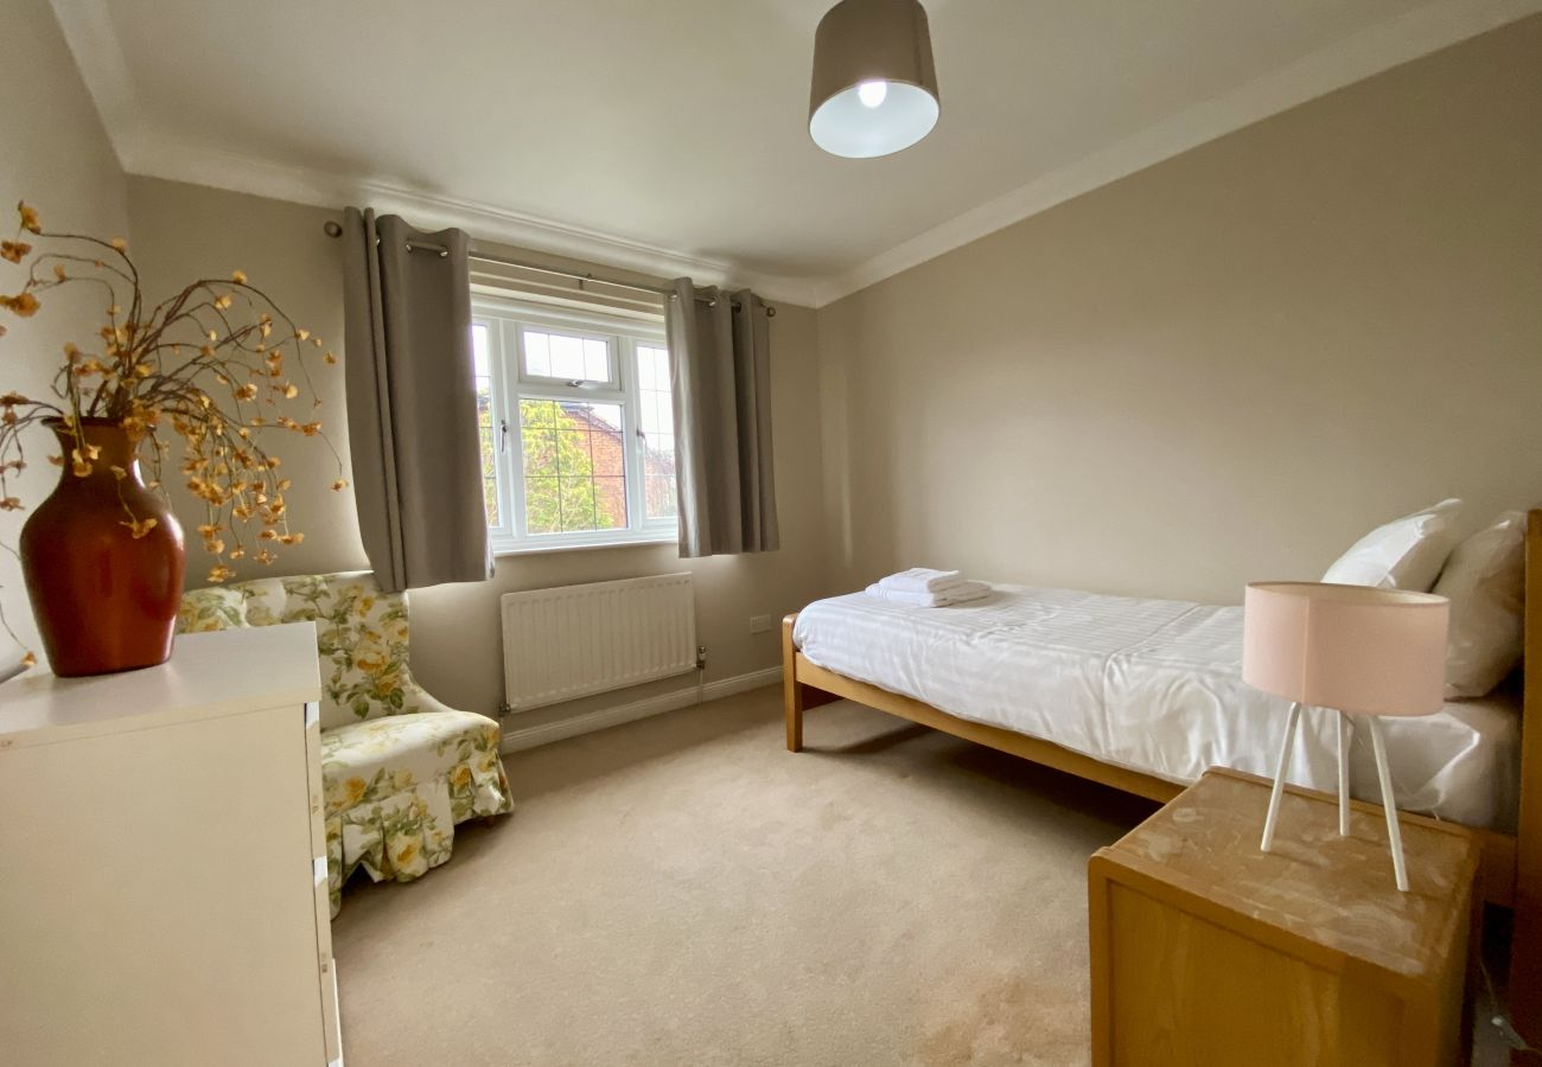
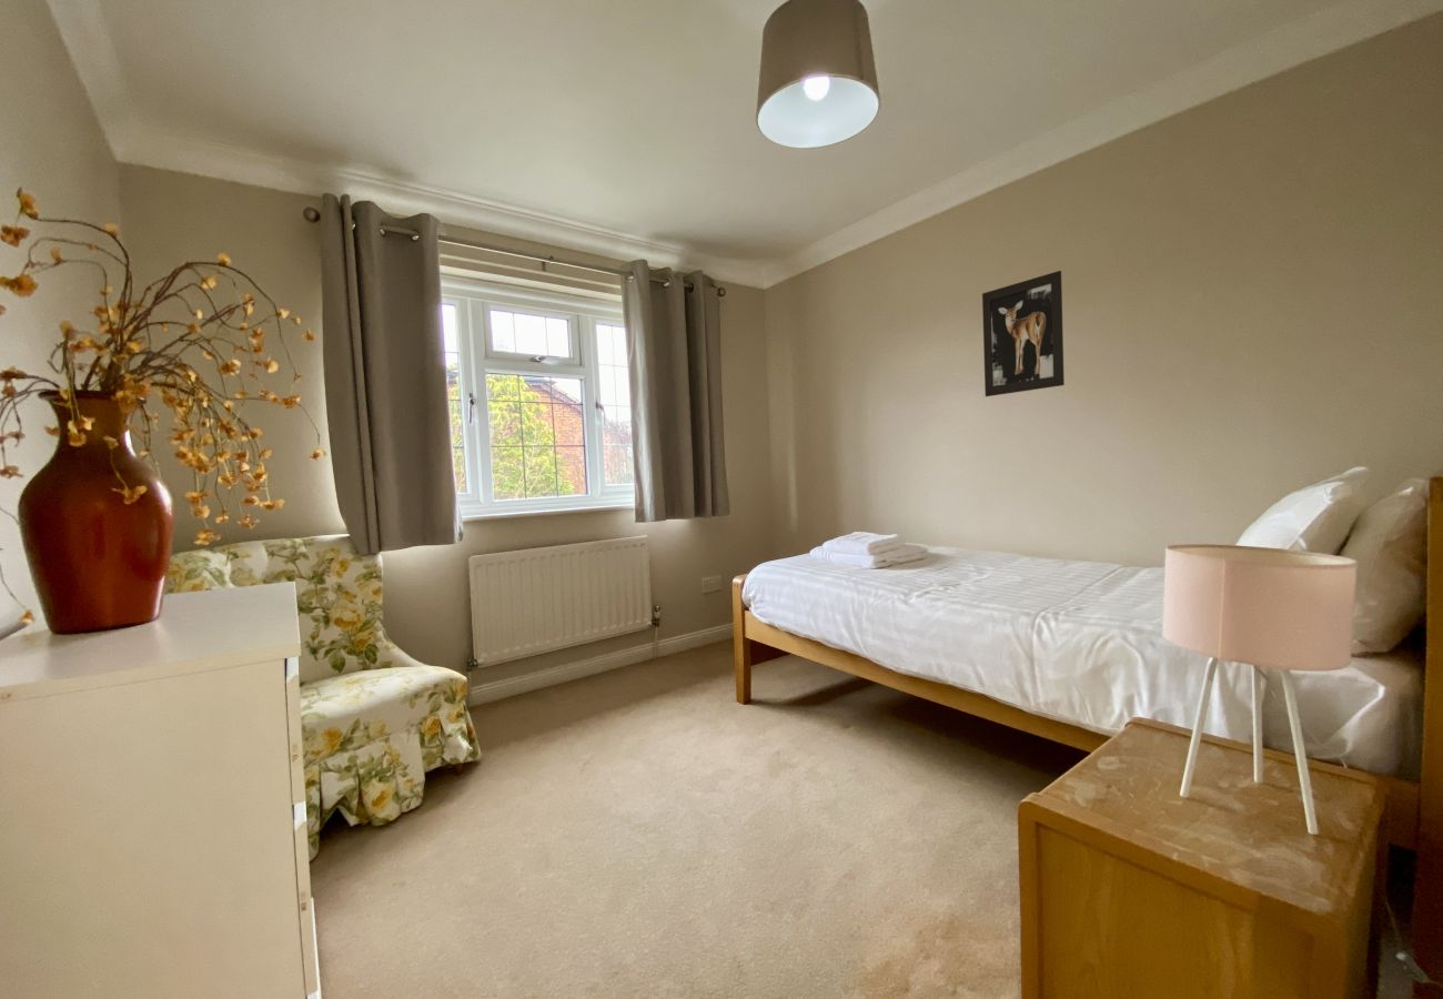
+ wall art (1020, 336)
